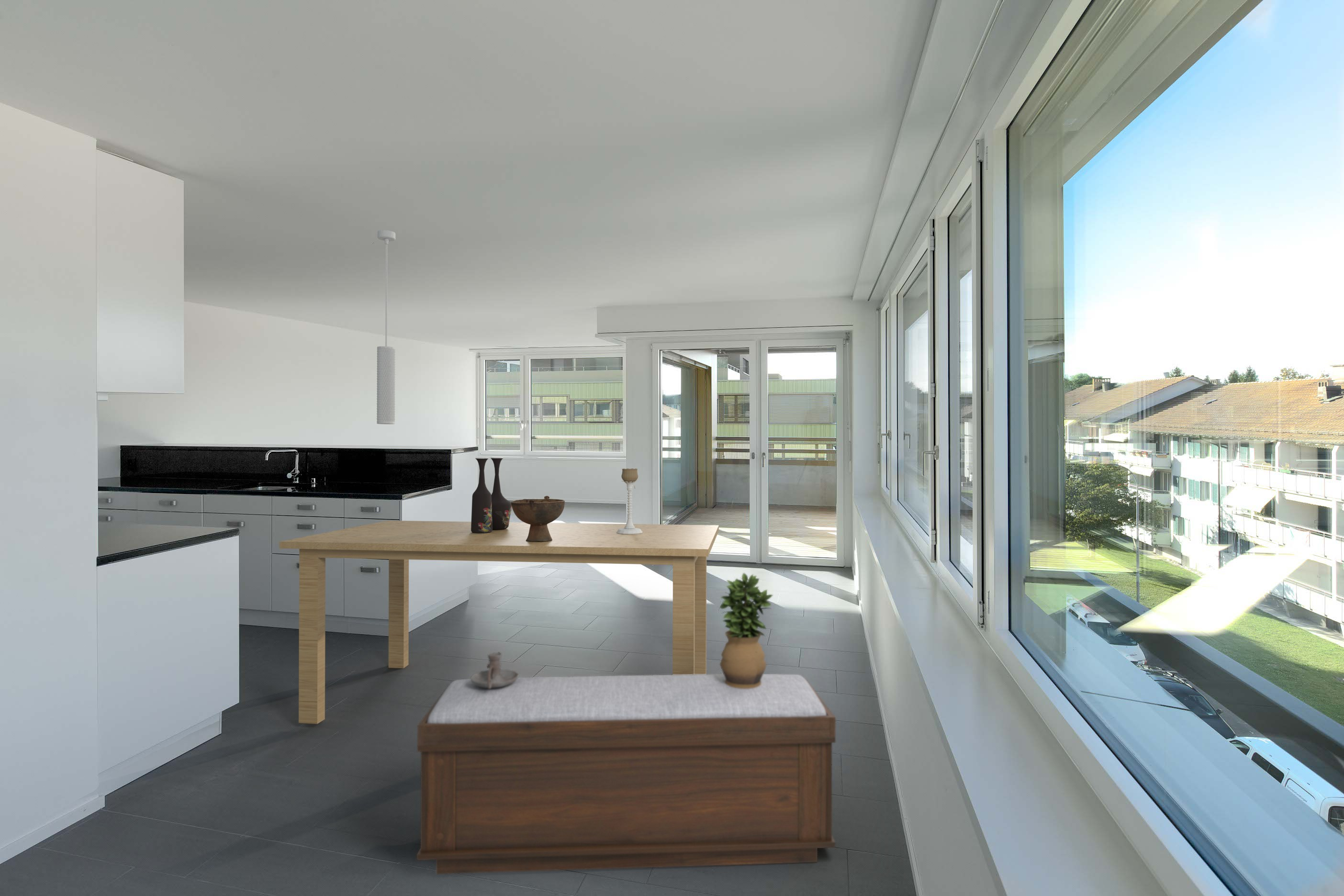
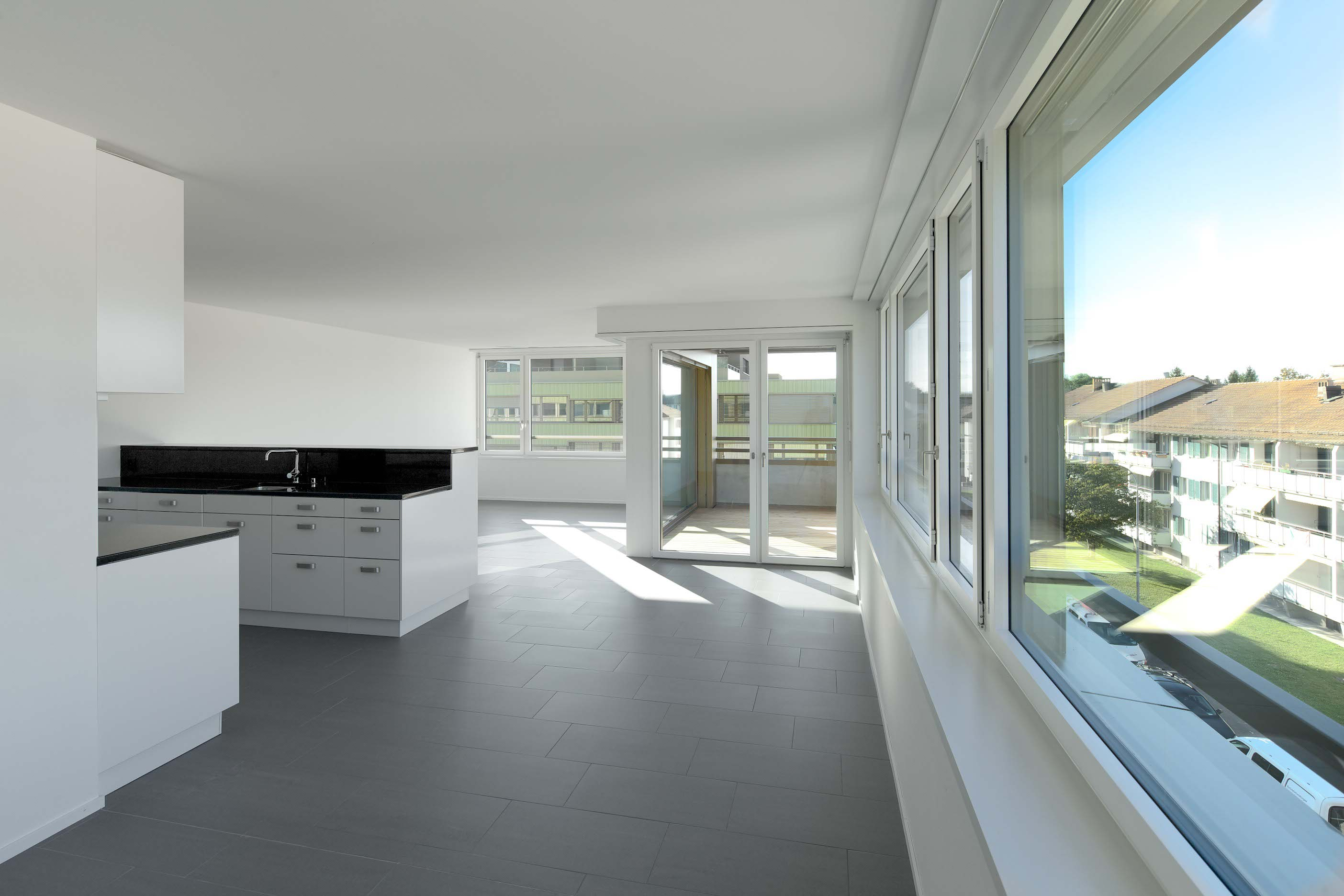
- potted plant (746, 626)
- bench (629, 762)
- candle holder (493, 670)
- dining table (528, 561)
- pendant light (386, 328)
- vase (490, 493)
- bowl (538, 518)
- candle holder (629, 500)
